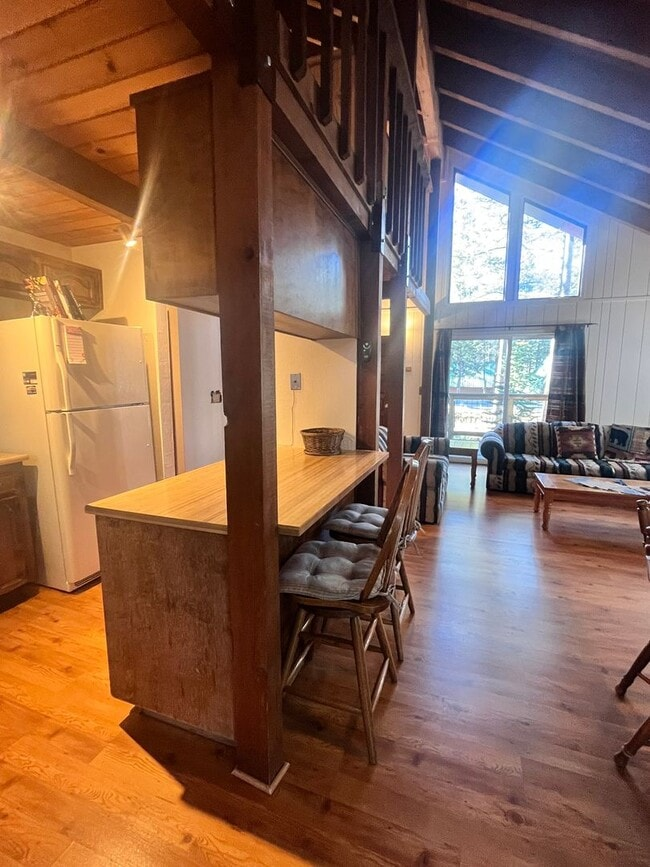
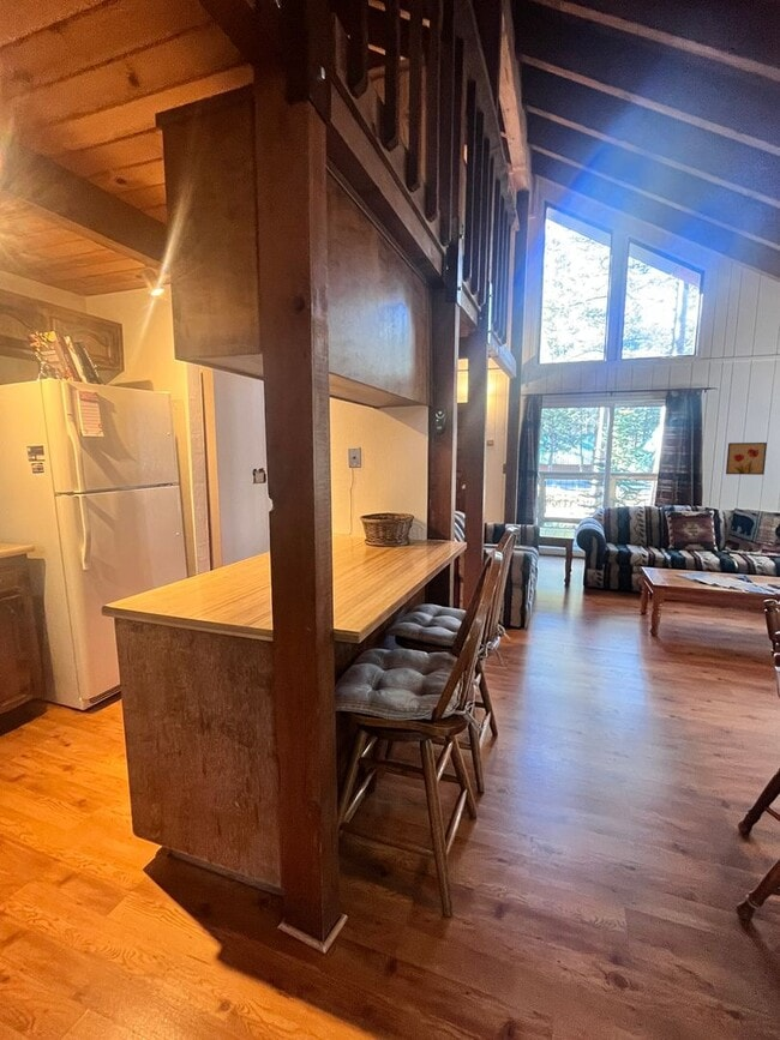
+ wall art (745, 458)
